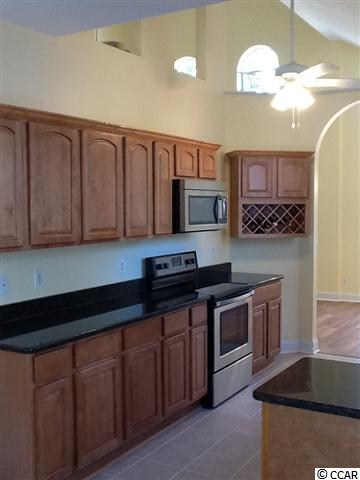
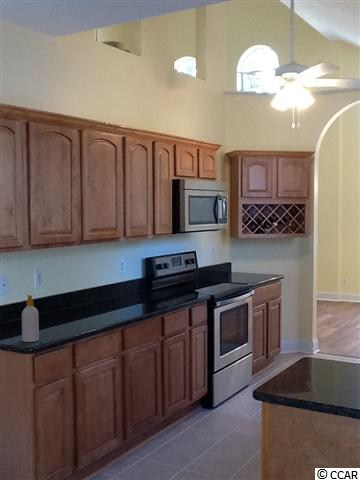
+ soap bottle (30, 317)
